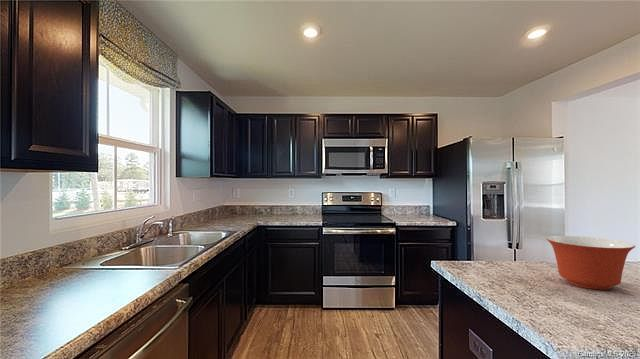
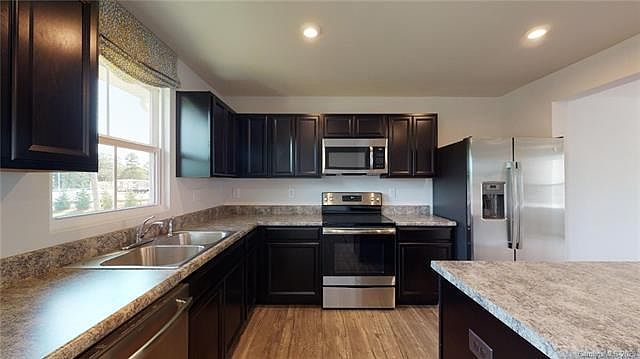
- mixing bowl (588, 262)
